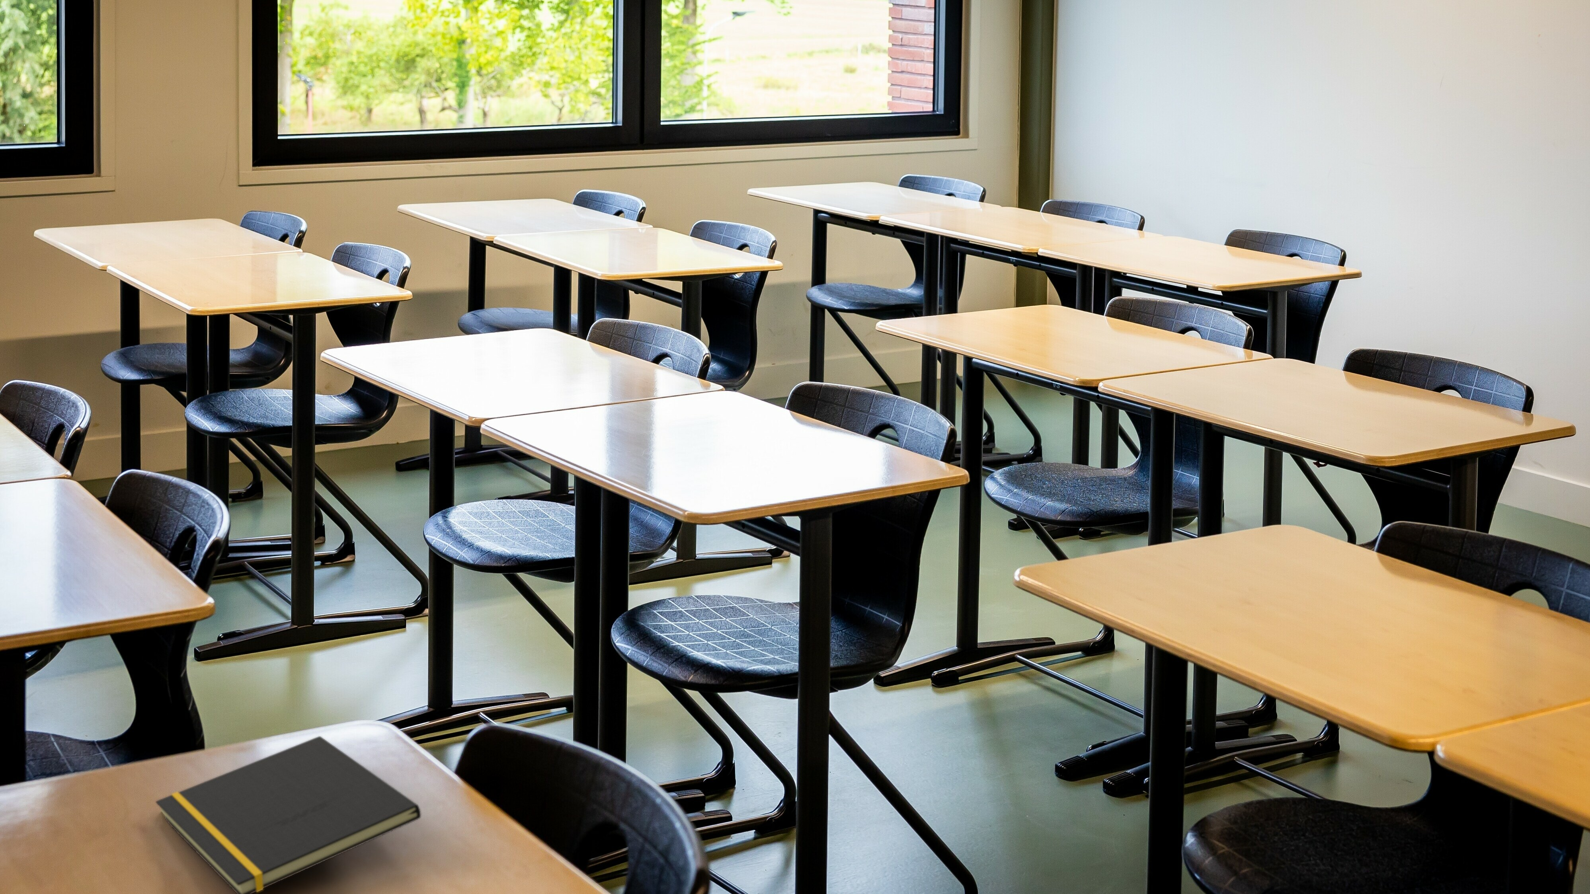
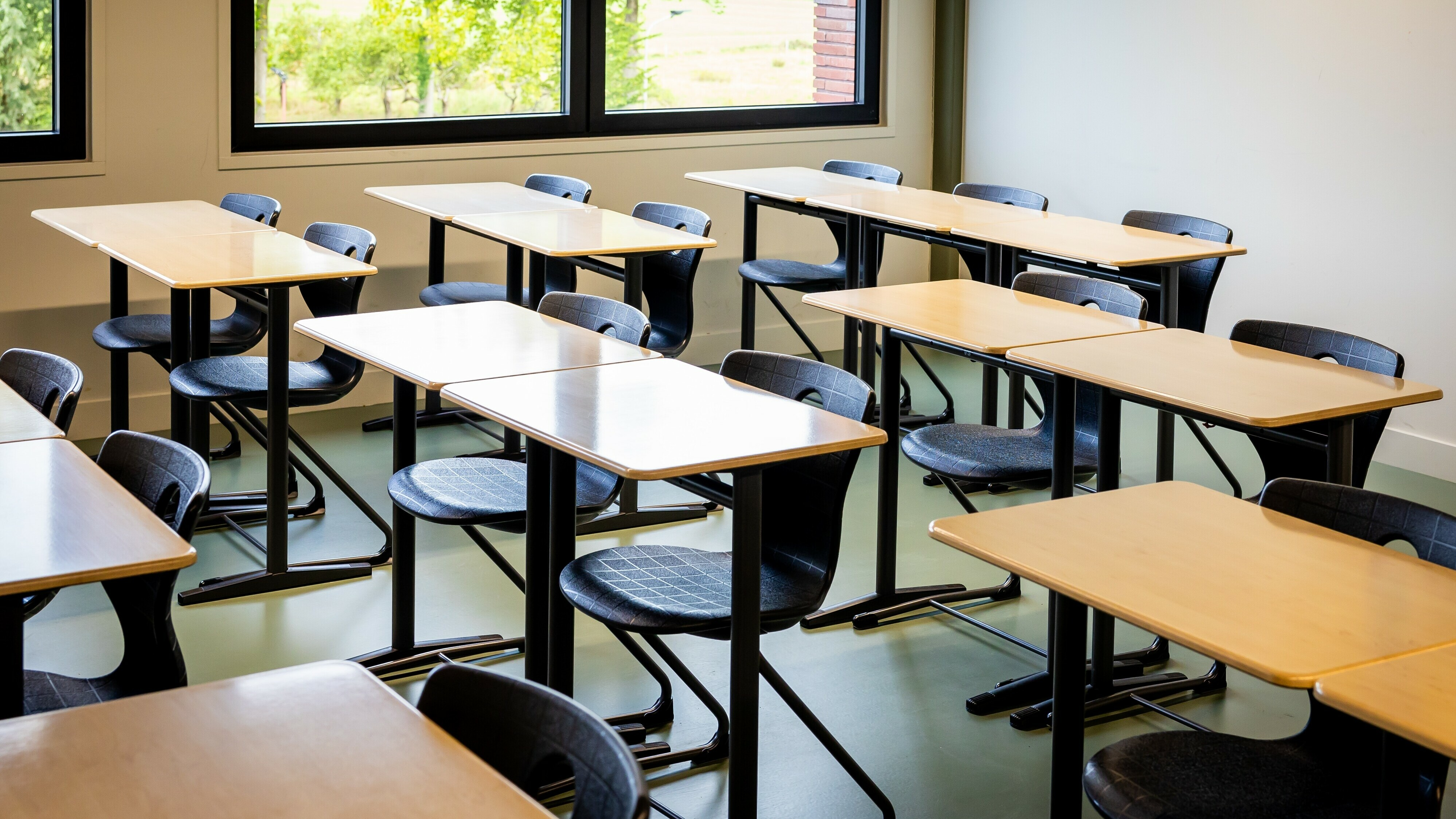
- notepad (285, 809)
